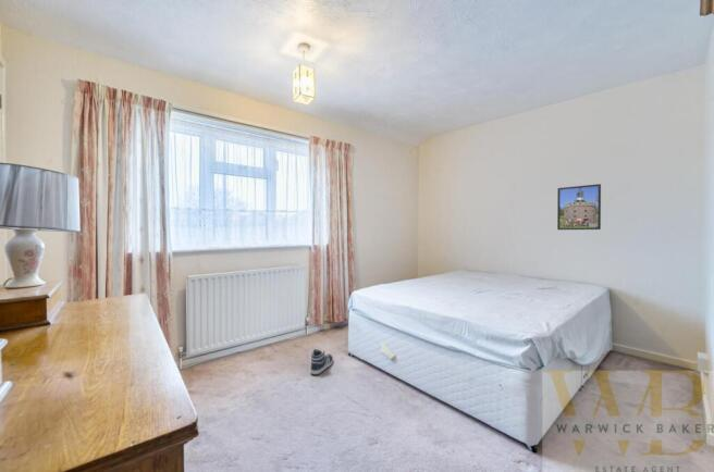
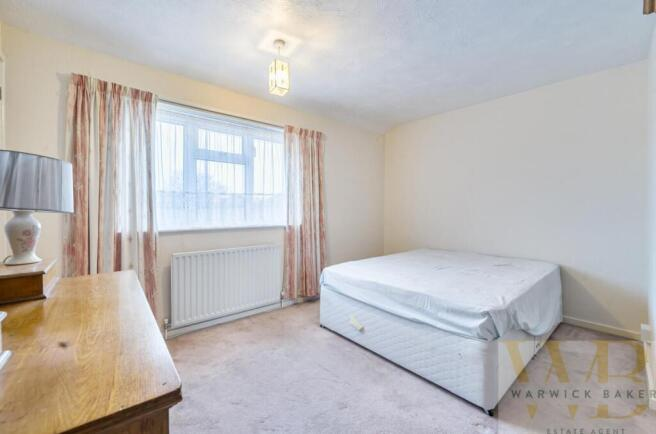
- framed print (578, 208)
- sneaker (322, 356)
